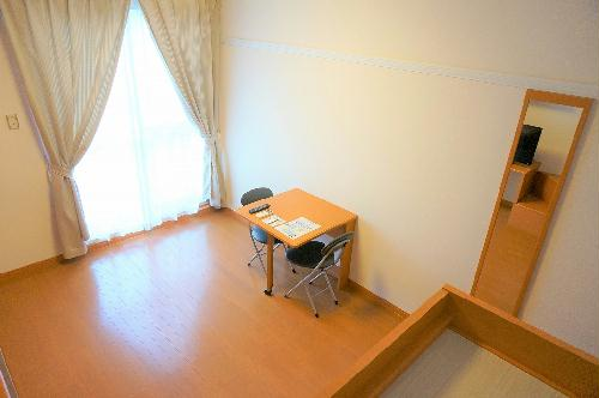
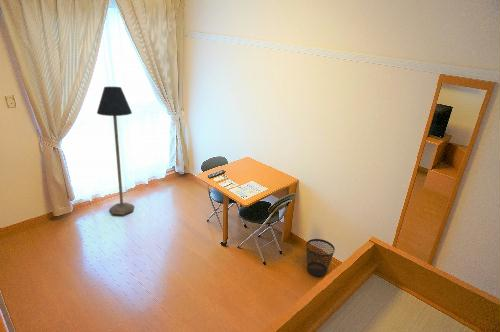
+ floor lamp (117, 152)
+ wastebasket (318, 258)
